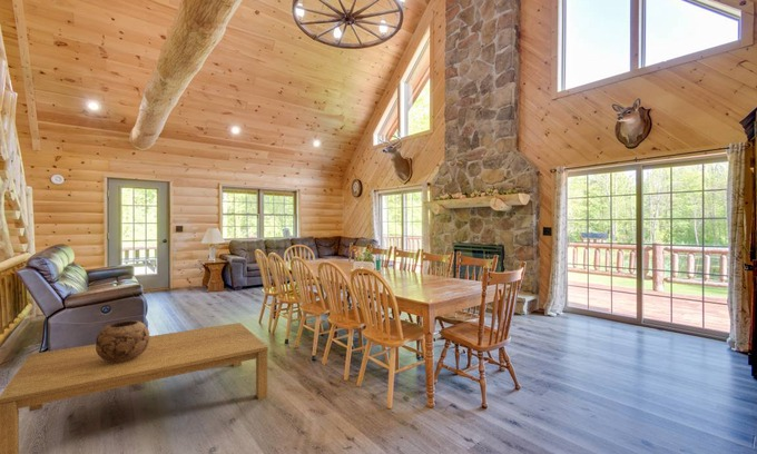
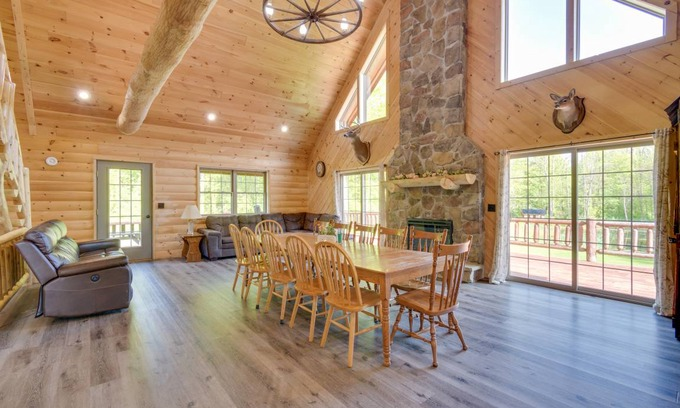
- coffee table (153, 376)
- decorative bowl (122, 340)
